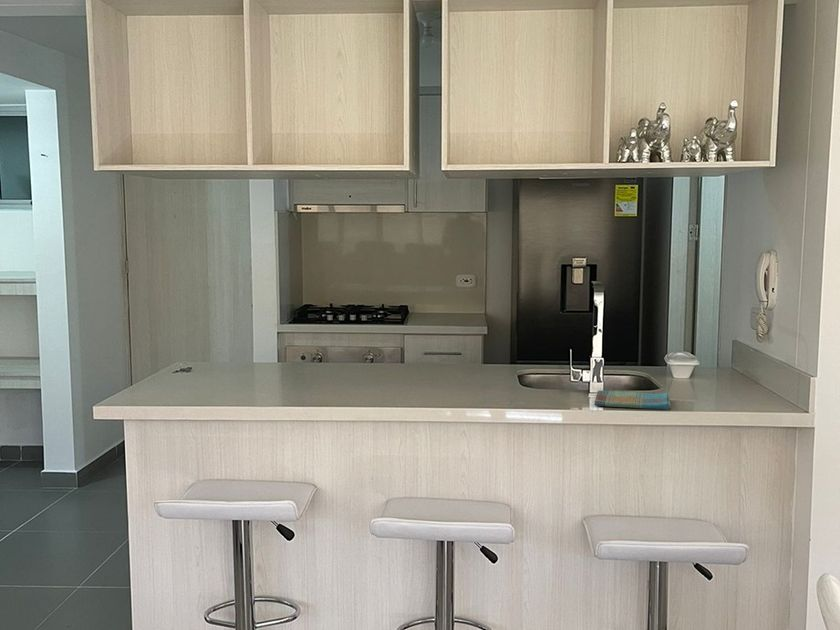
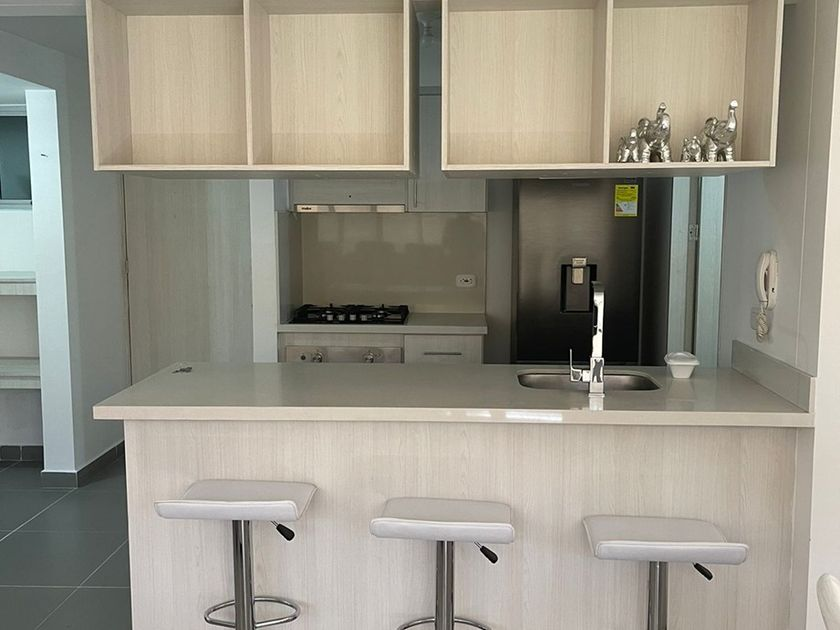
- dish towel (632, 399)
